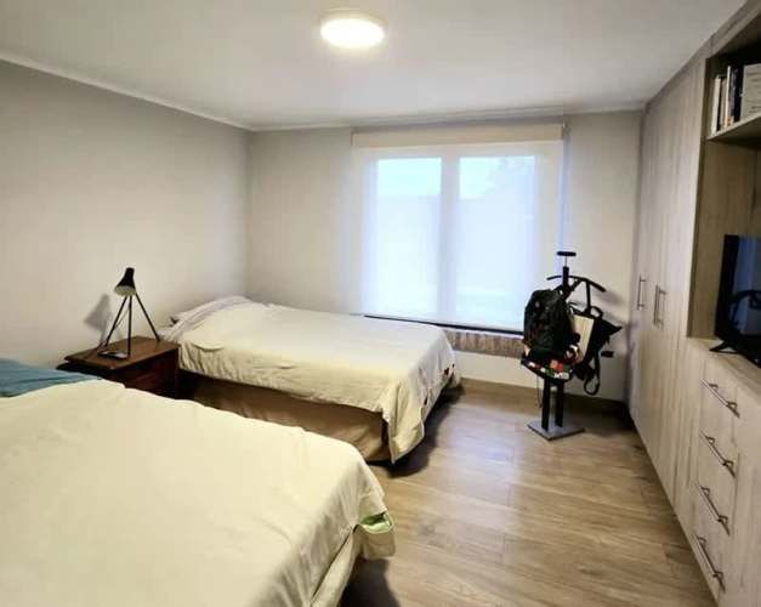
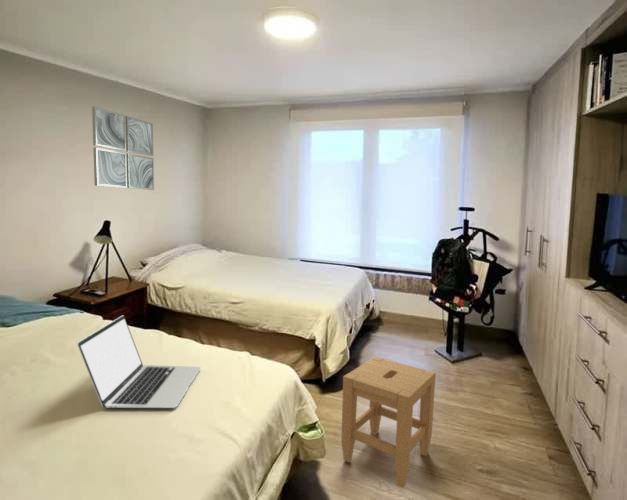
+ wall art (126, 151)
+ laptop (140, 359)
+ stool (388, 416)
